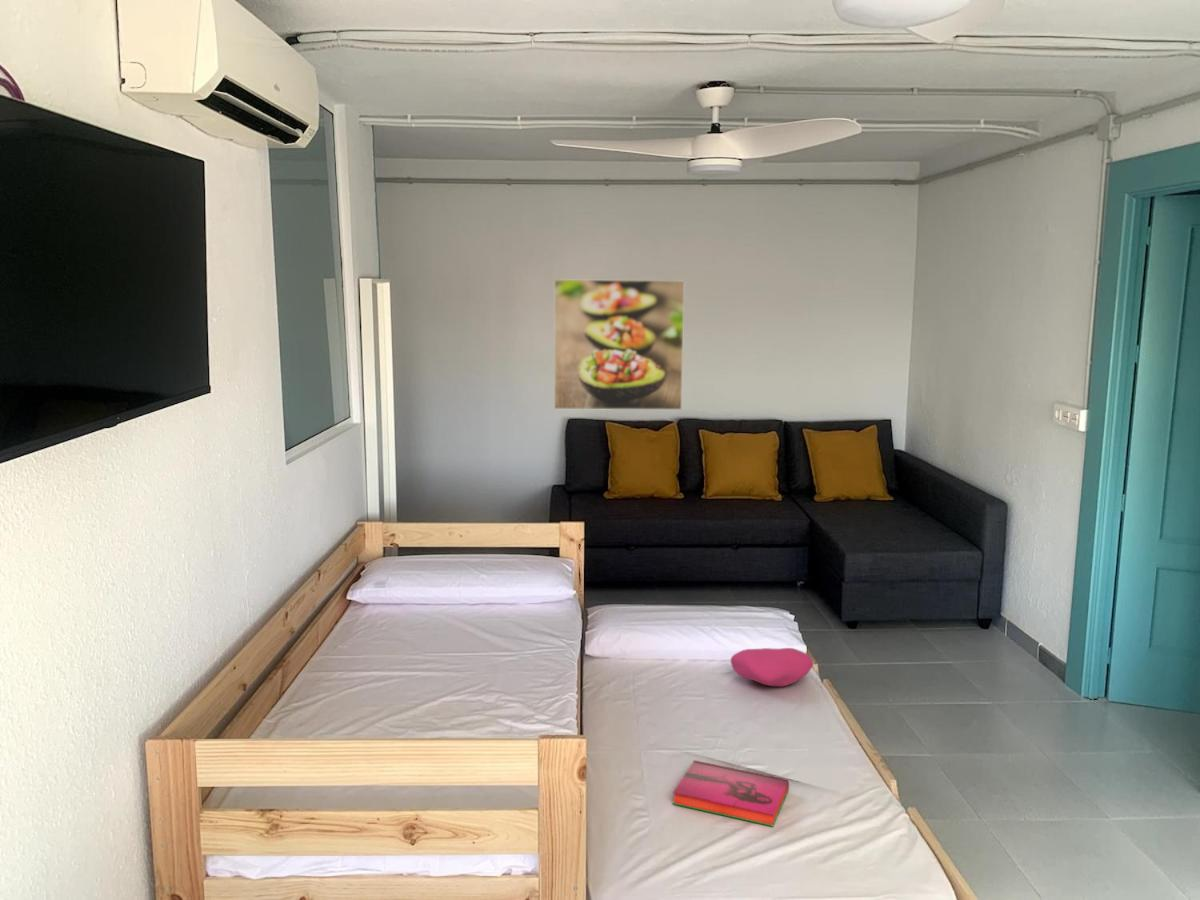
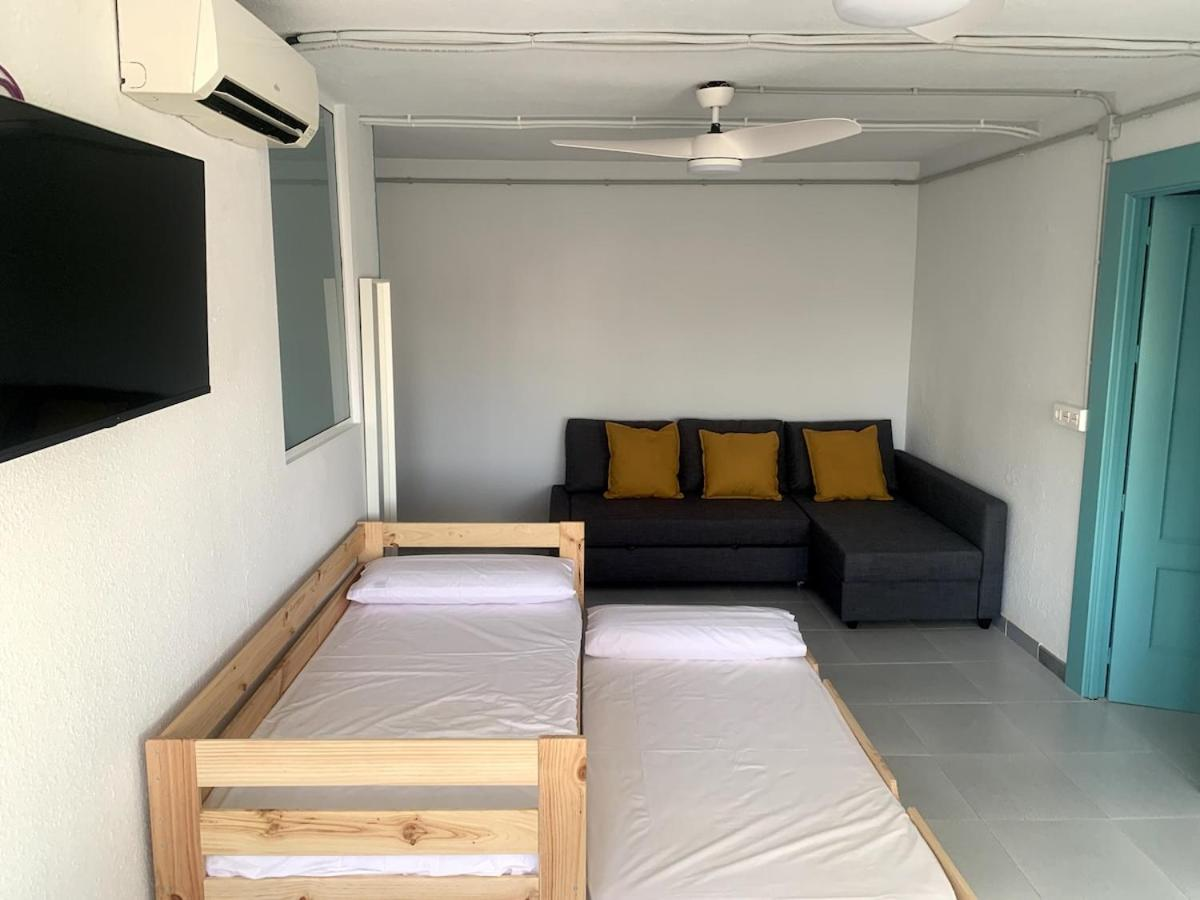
- hardback book (731, 791)
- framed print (618, 345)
- cushion (772, 667)
